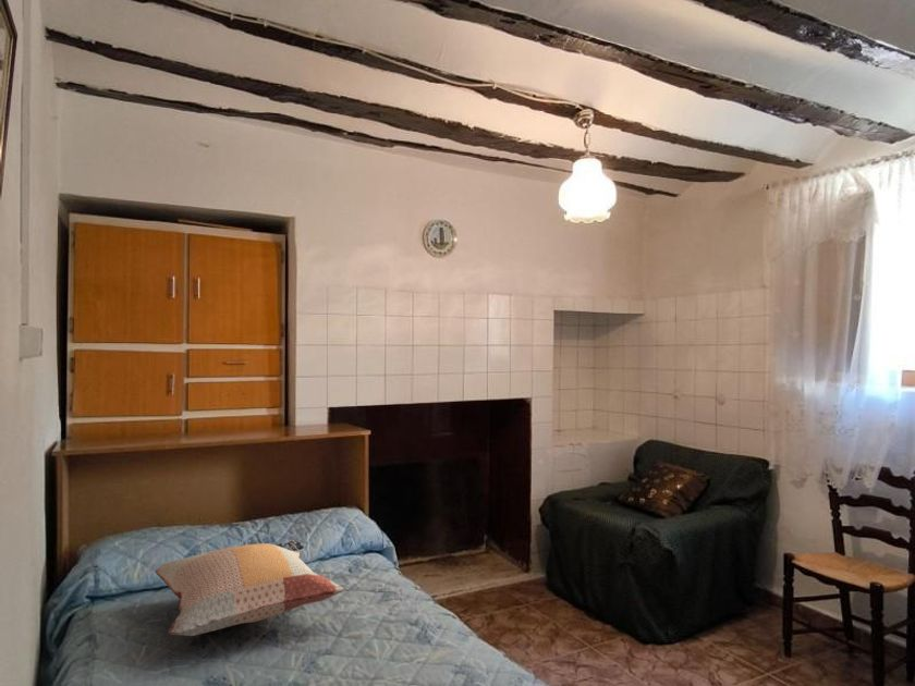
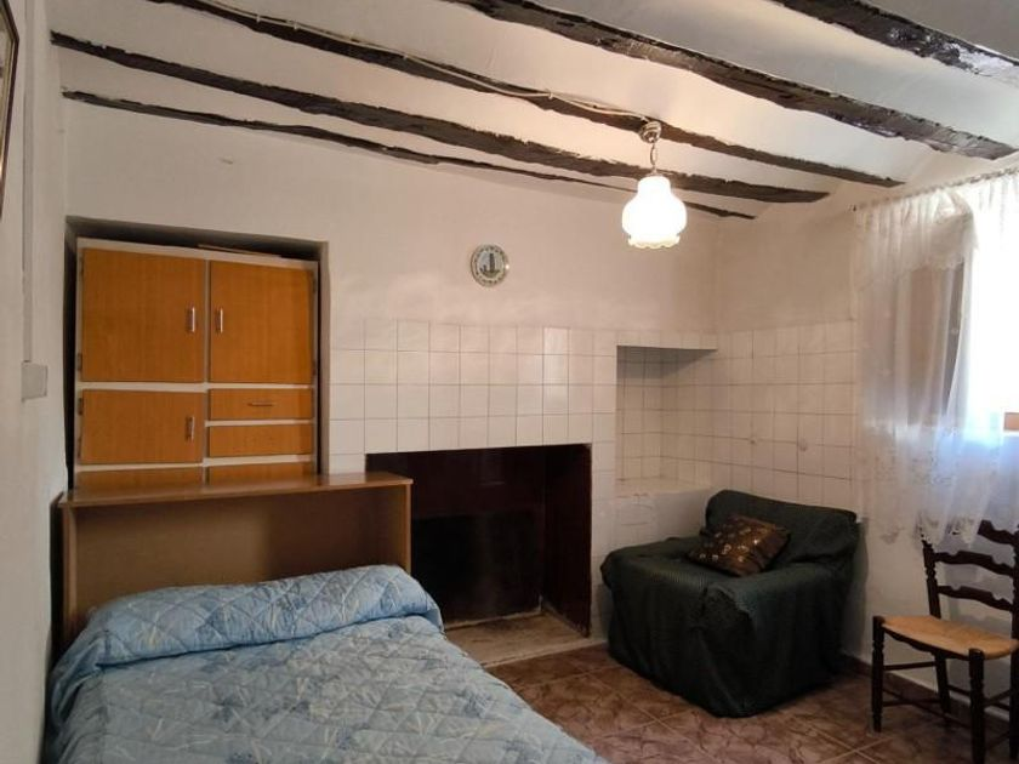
- decorative pillow (245, 579)
